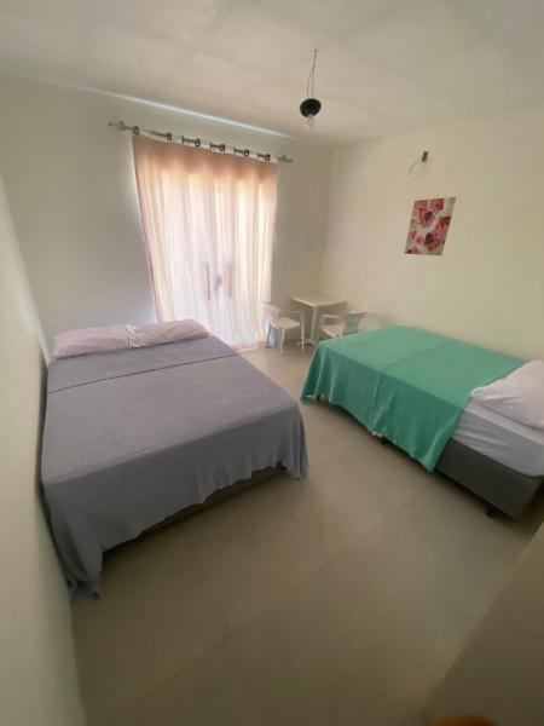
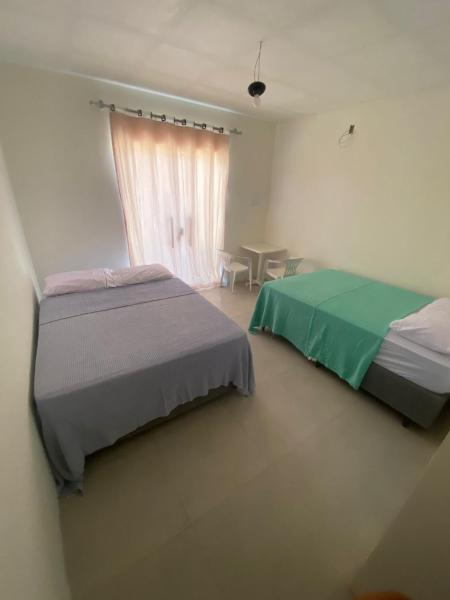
- wall art (428, 227)
